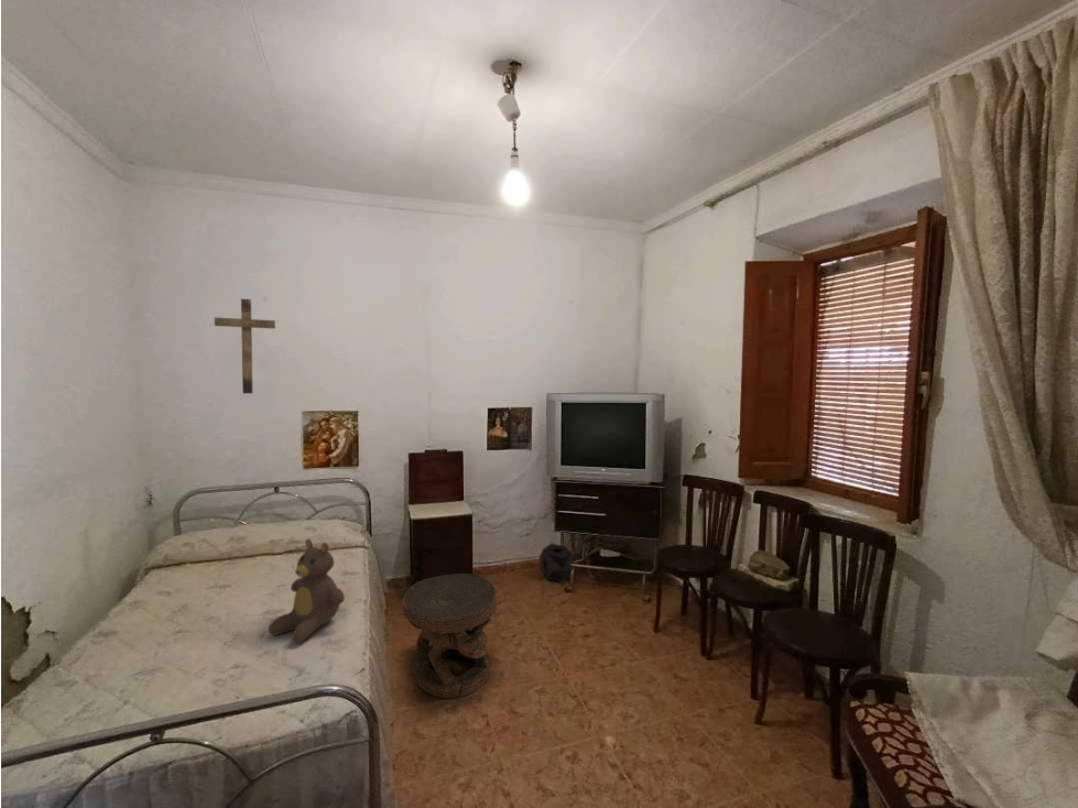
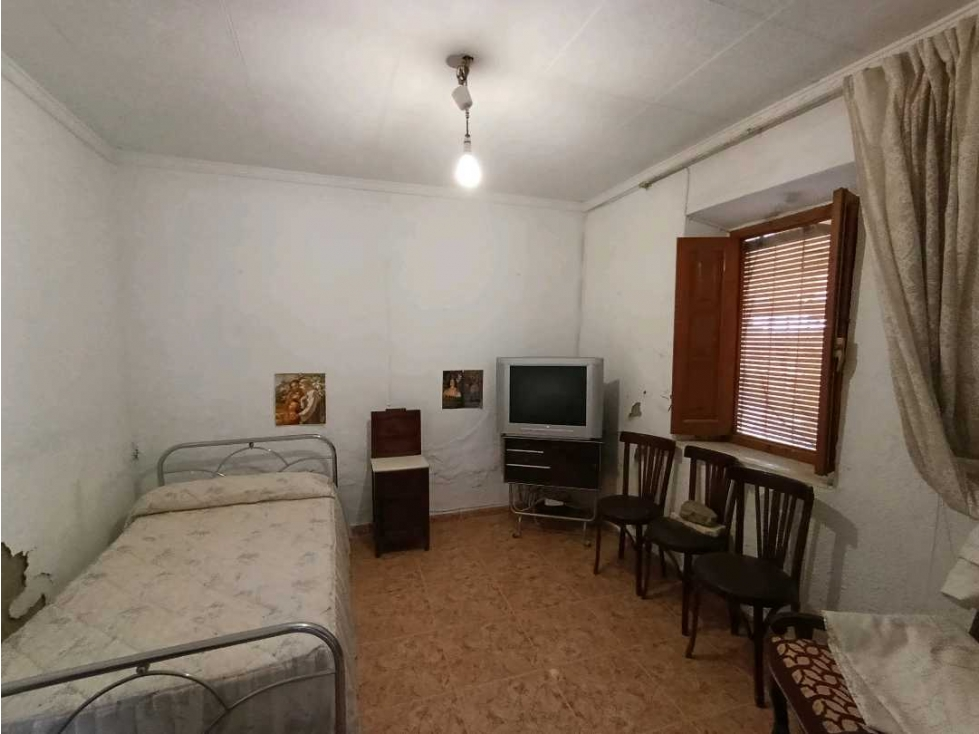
- side table (451, 632)
- crucifix (246, 346)
- teddy bear (306, 587)
- speaker (556, 563)
